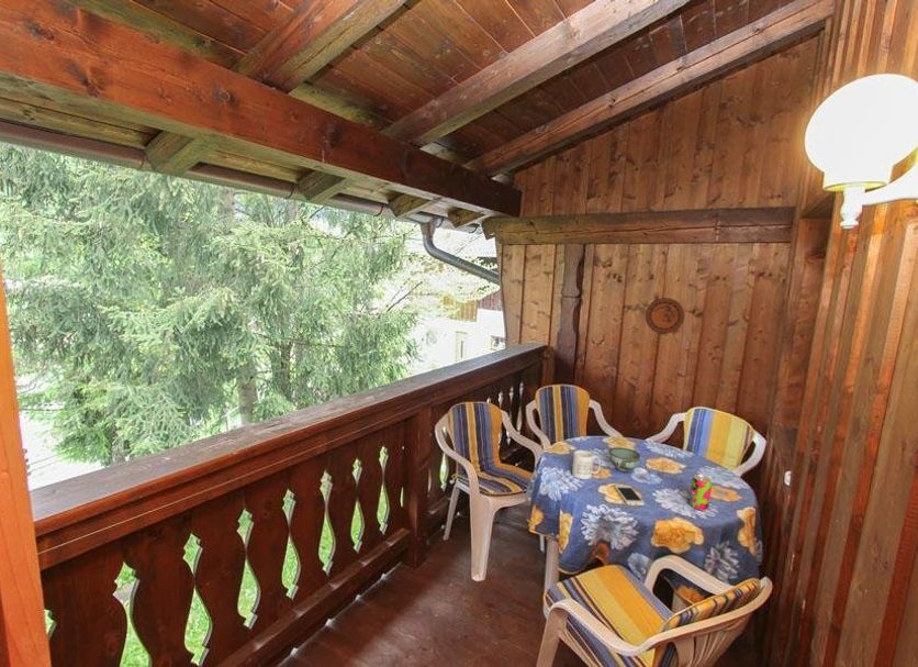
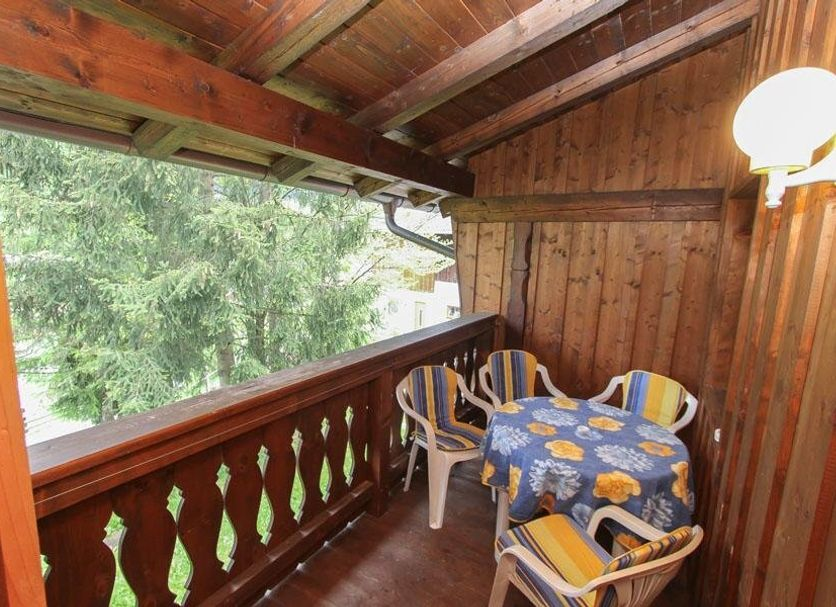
- decorative plate (664, 315)
- smartphone (628, 494)
- bowl (624, 460)
- beverage can (701, 492)
- mug (586, 464)
